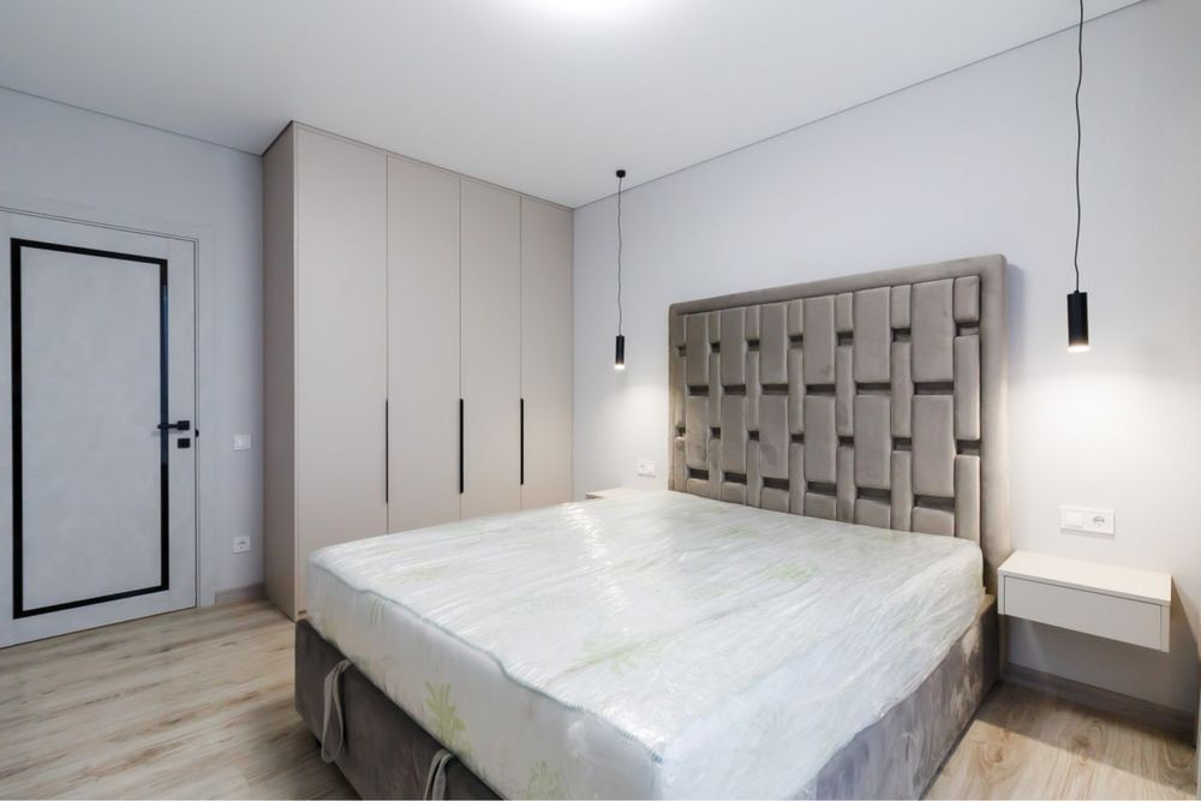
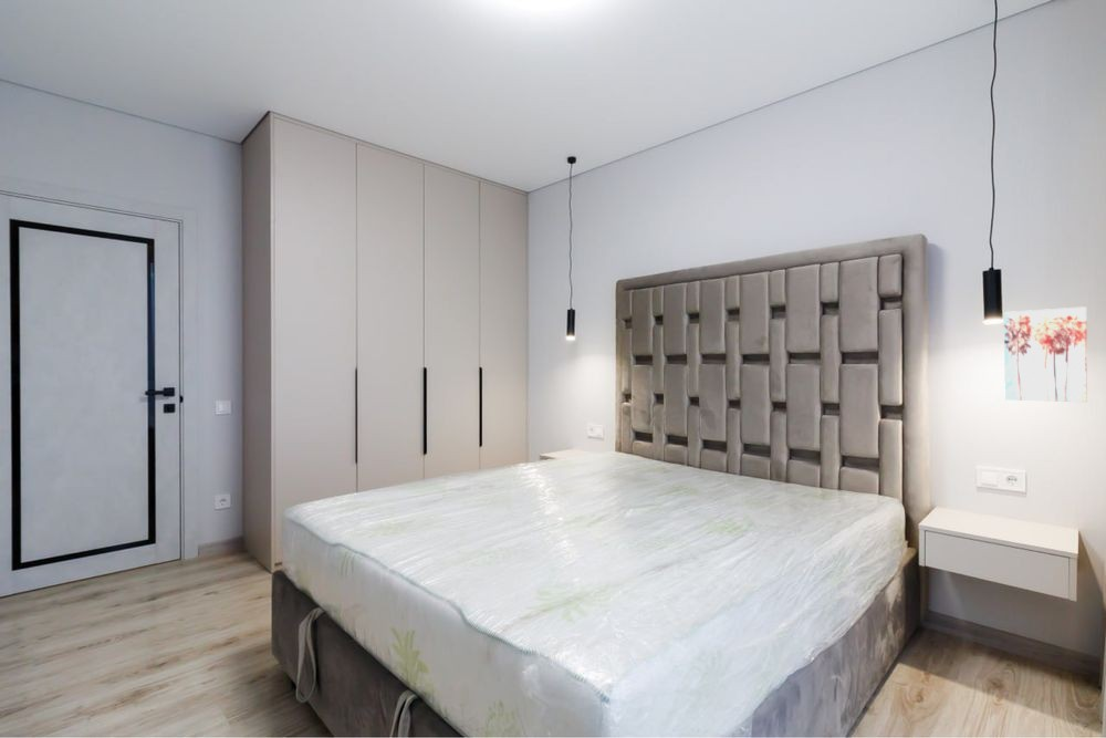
+ wall art (1044, 355)
